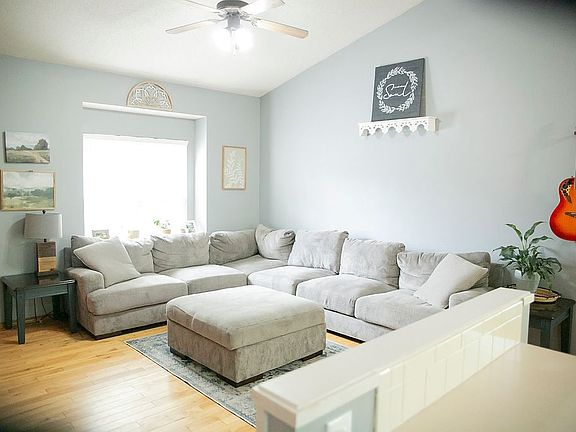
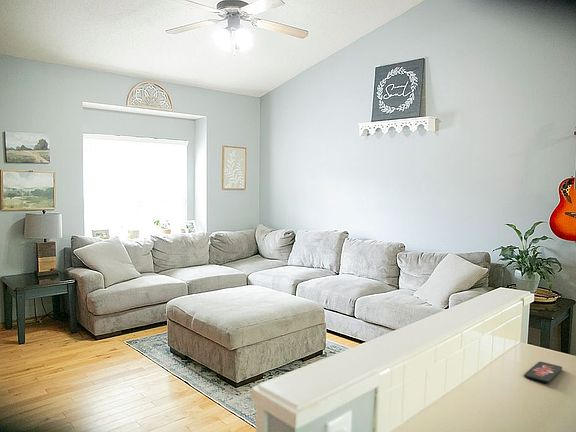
+ smartphone (543, 371)
